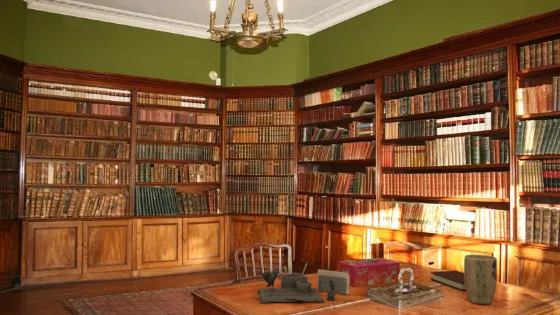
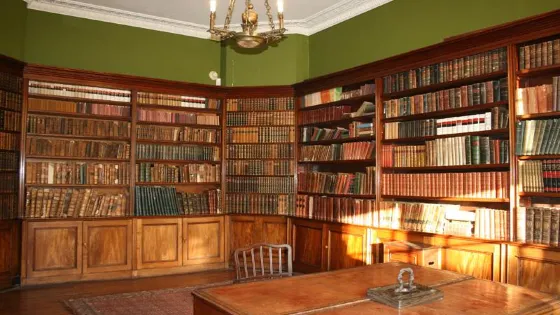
- book (459, 280)
- desk organizer (301, 280)
- tissue box (368, 271)
- plant pot (480, 279)
